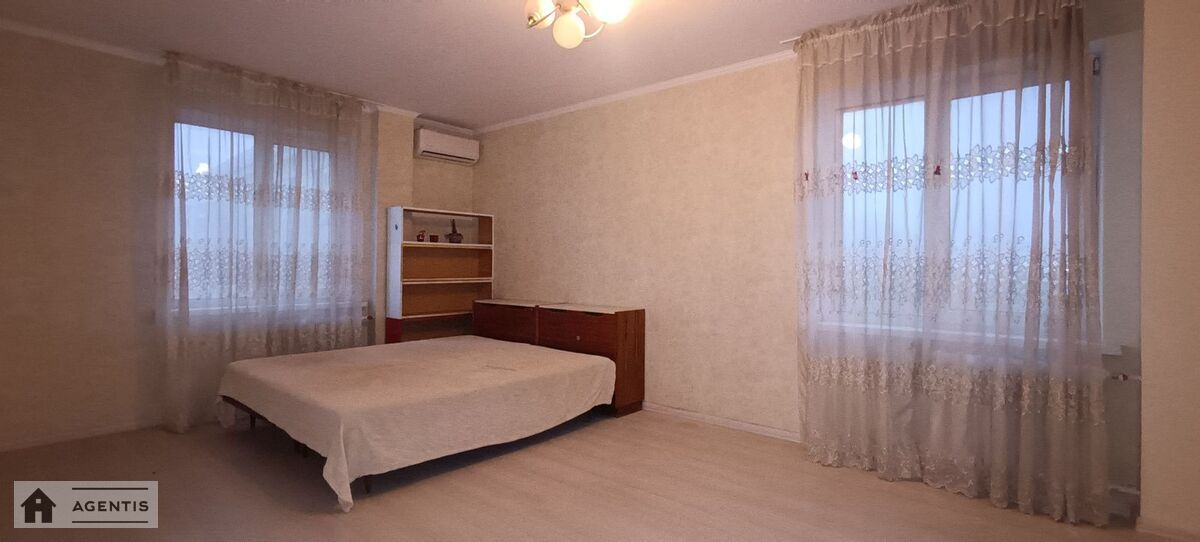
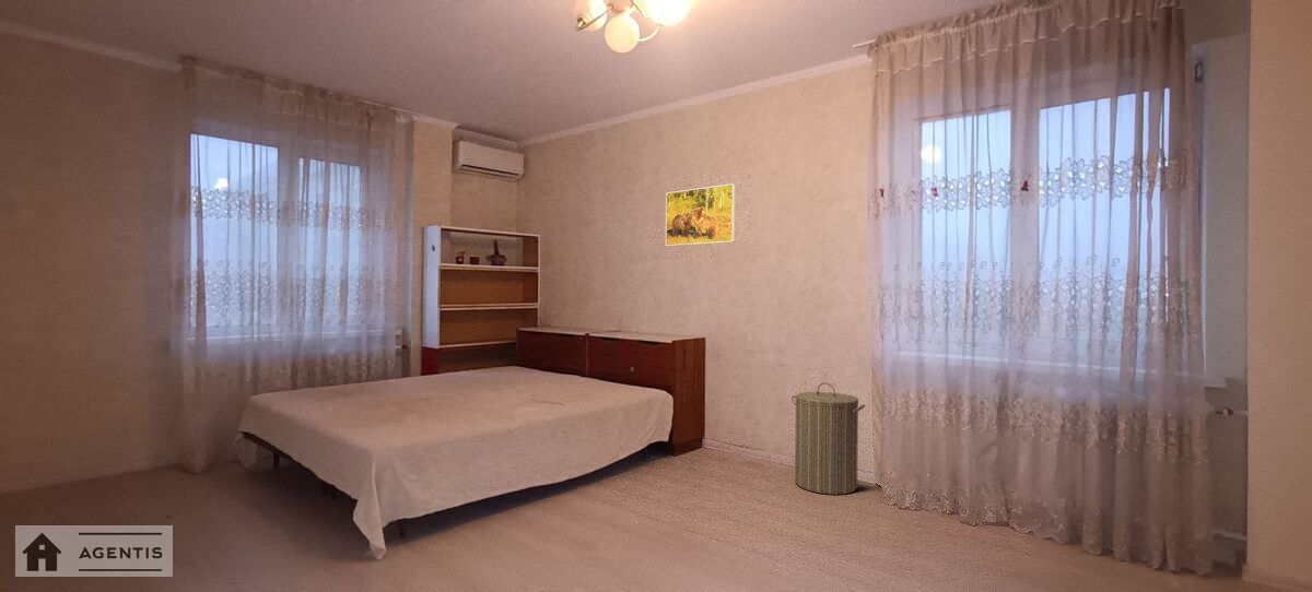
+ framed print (699, 216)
+ laundry hamper (825, 434)
